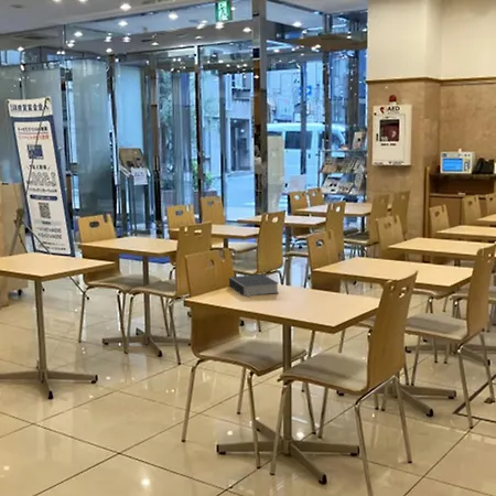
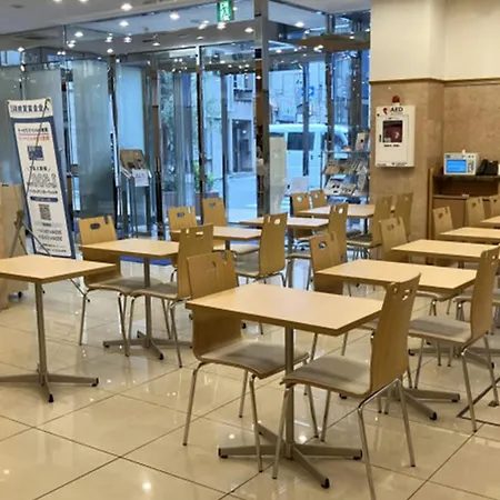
- book (255, 285)
